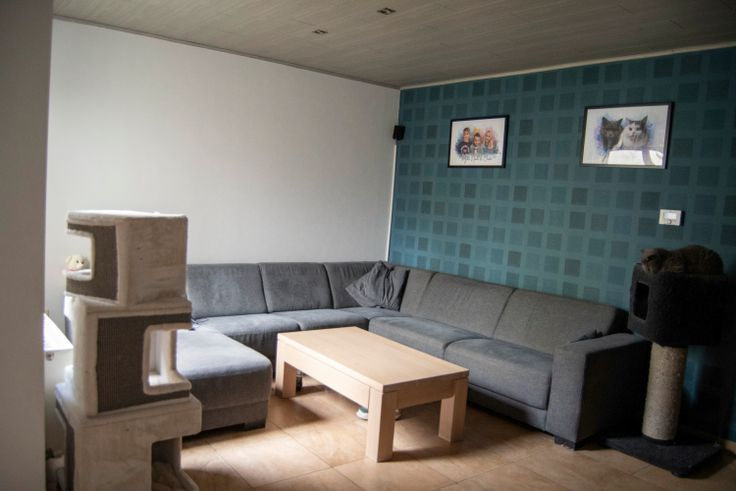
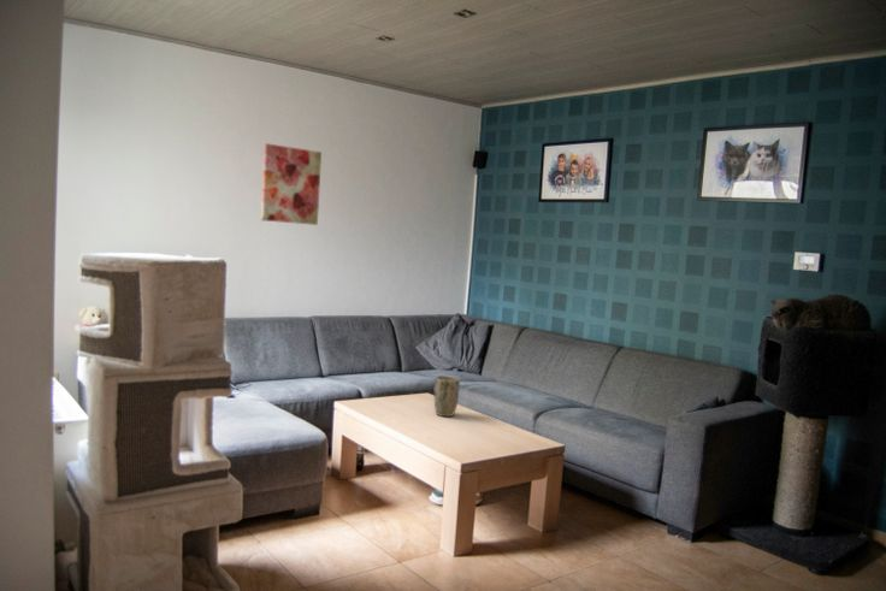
+ plant pot (445, 396)
+ wall art (291, 185)
